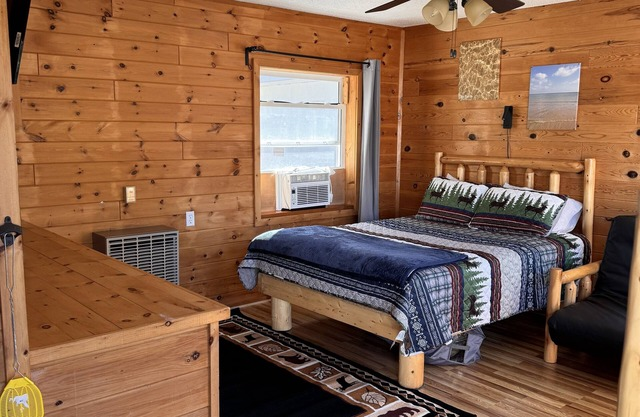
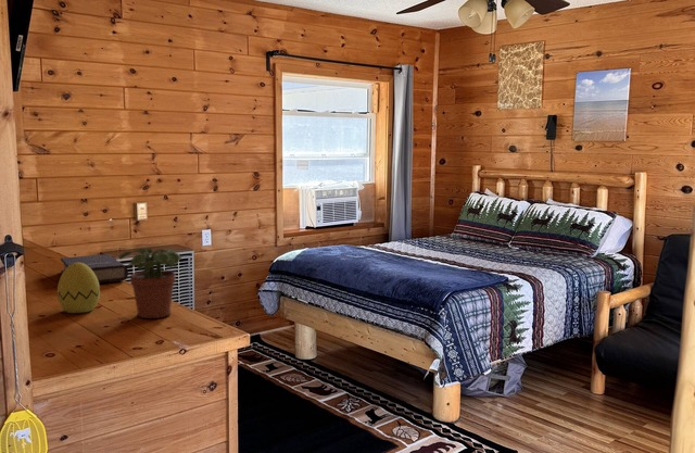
+ book (93, 268)
+ potted plant (150, 282)
+ decorative egg (78, 286)
